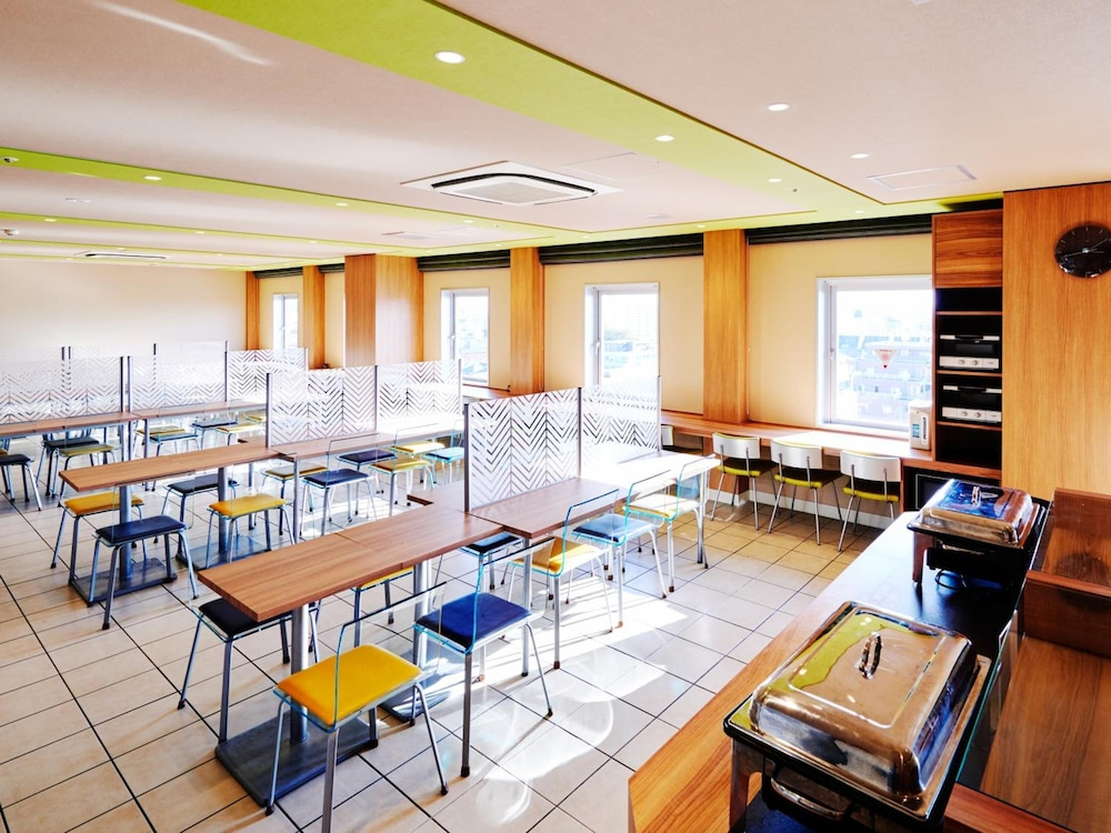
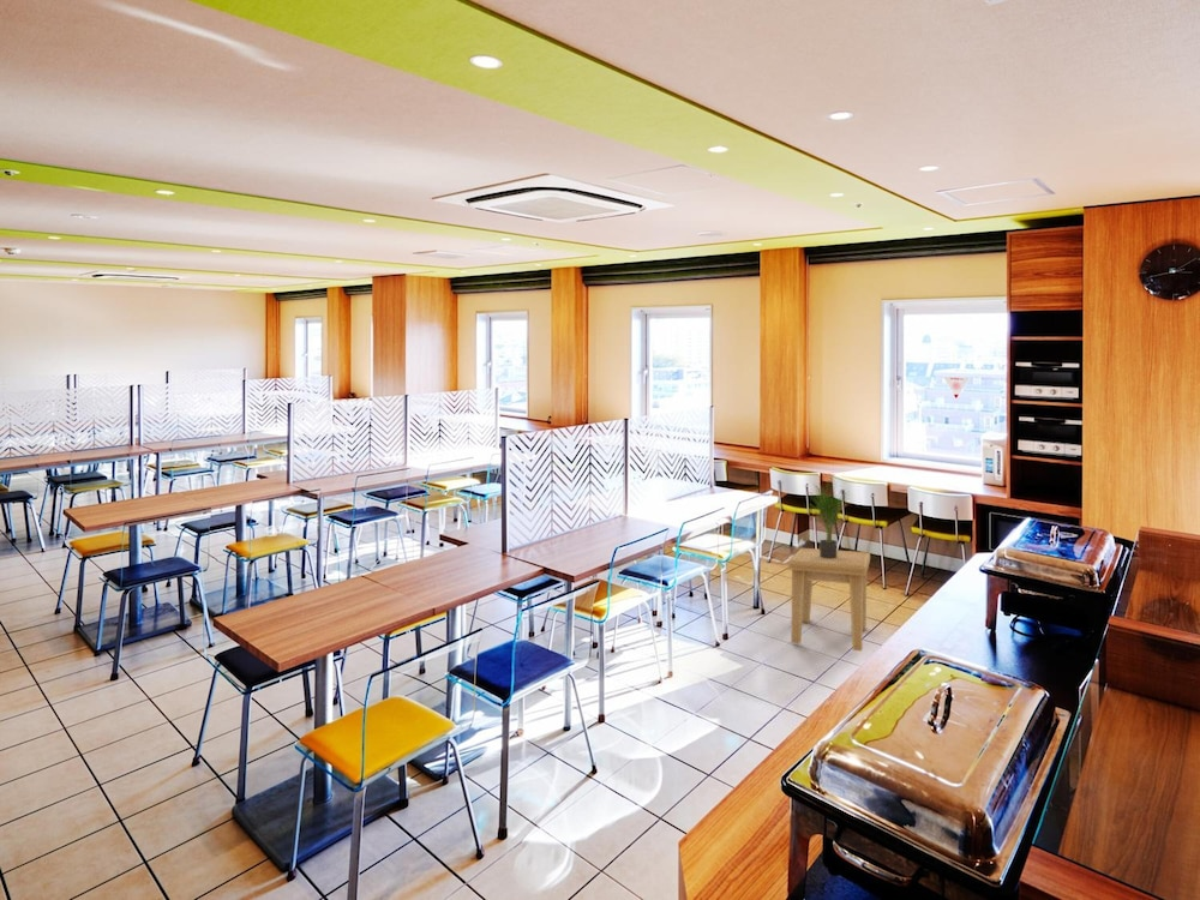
+ side table (829, 581)
+ potted plant (828, 516)
